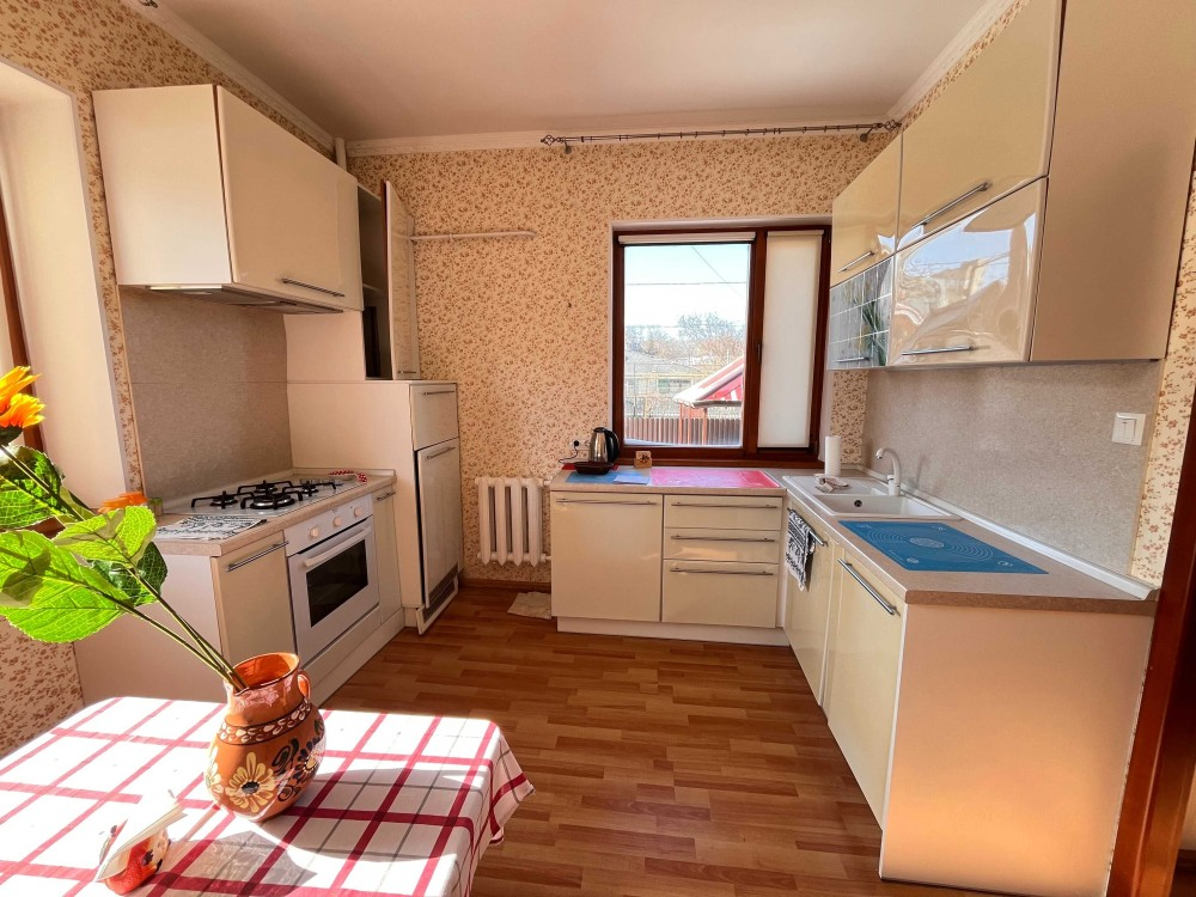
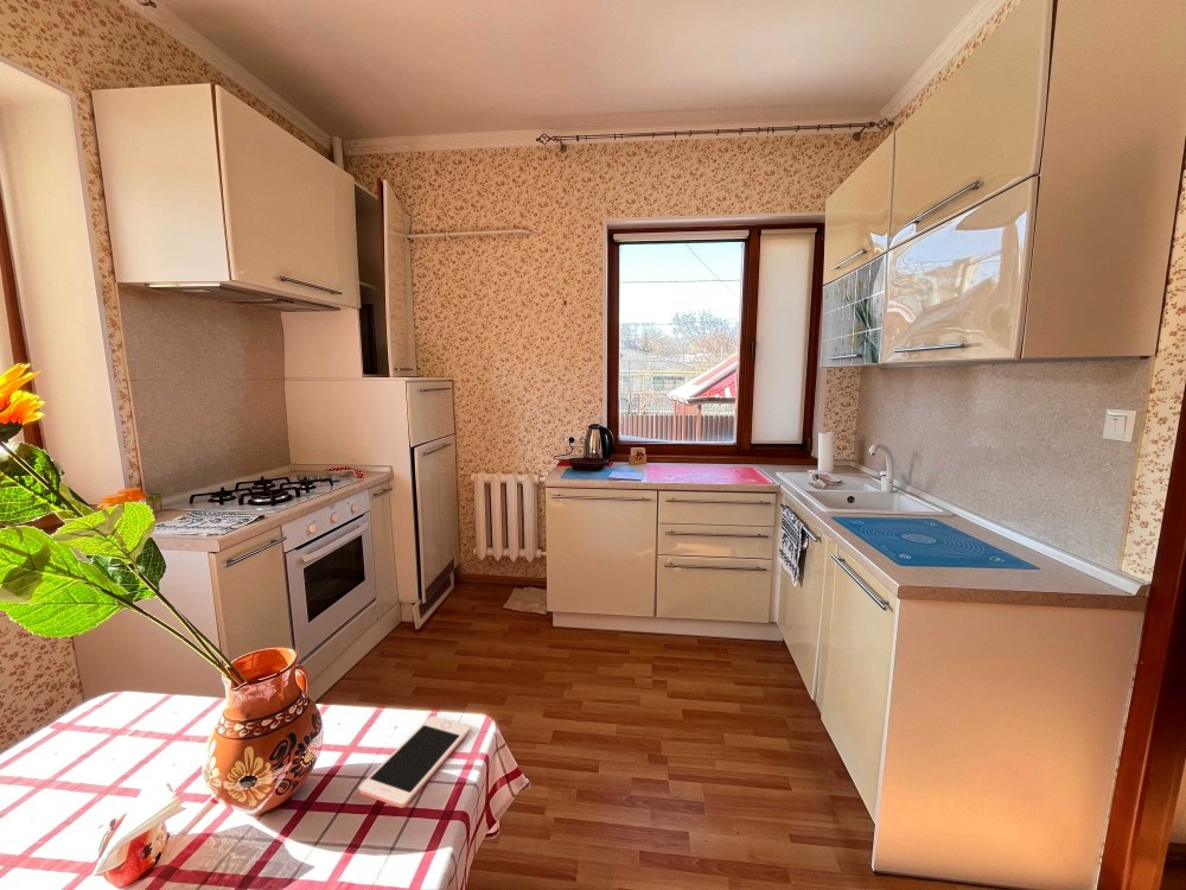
+ cell phone (419, 756)
